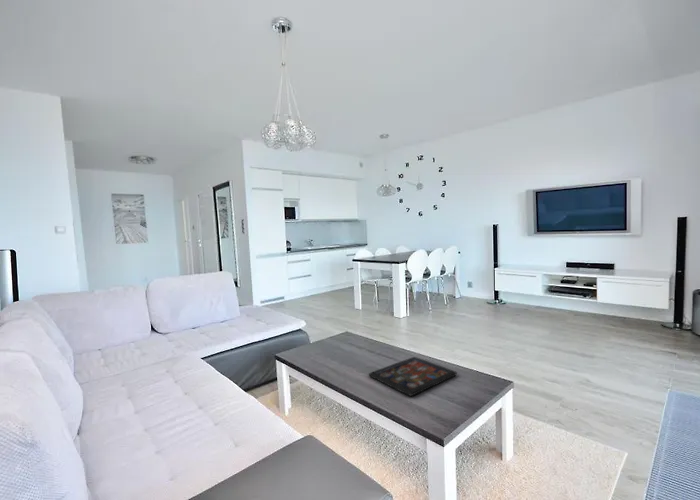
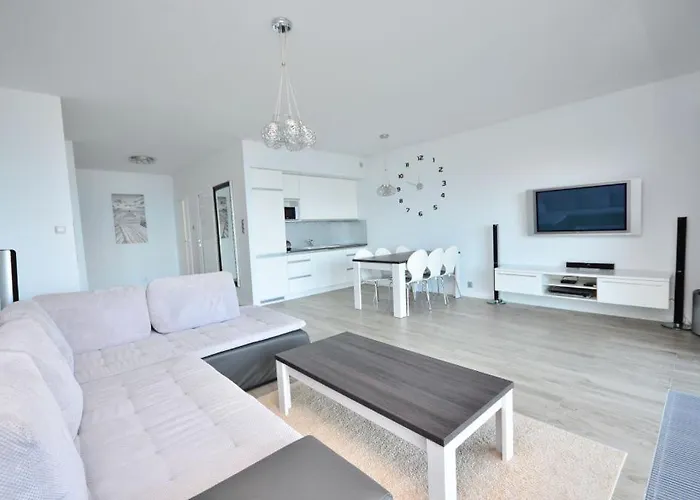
- decorative tray (412, 373)
